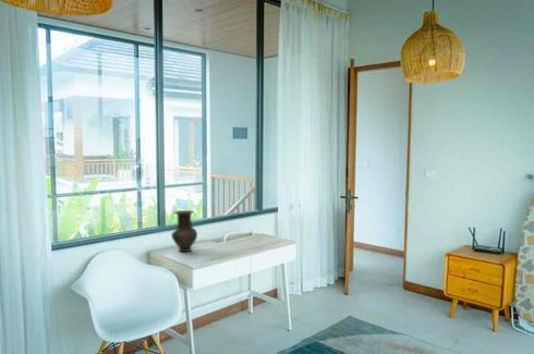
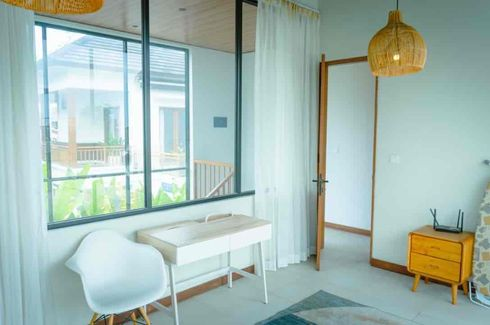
- vase (184, 231)
